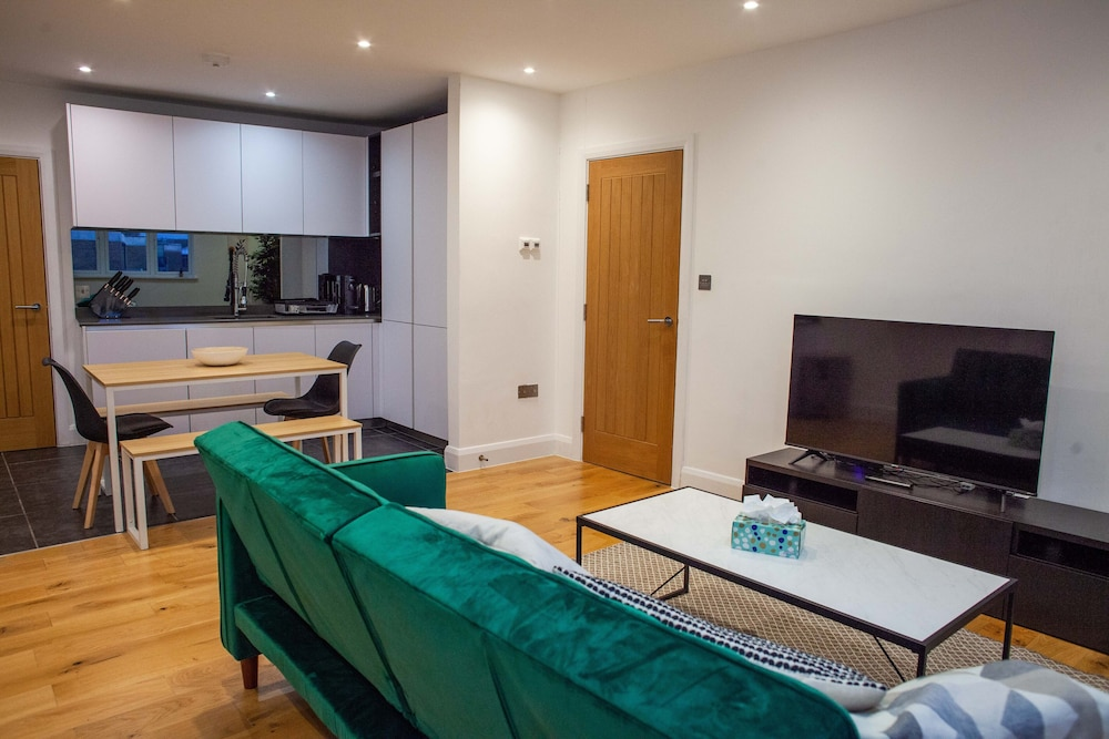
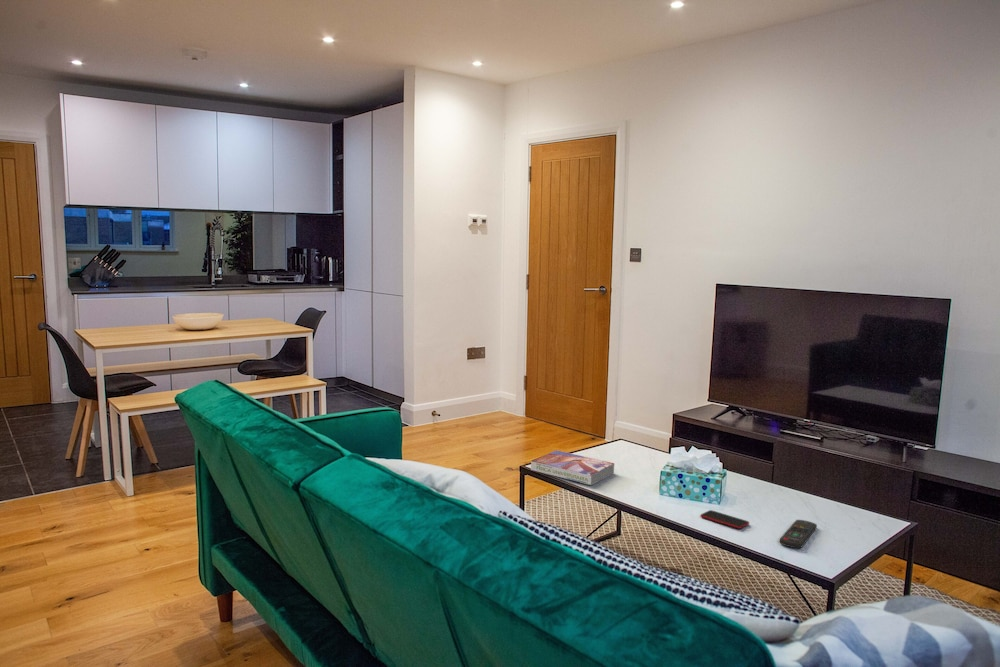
+ textbook (572, 466)
+ remote control (798, 533)
+ smartphone (724, 519)
